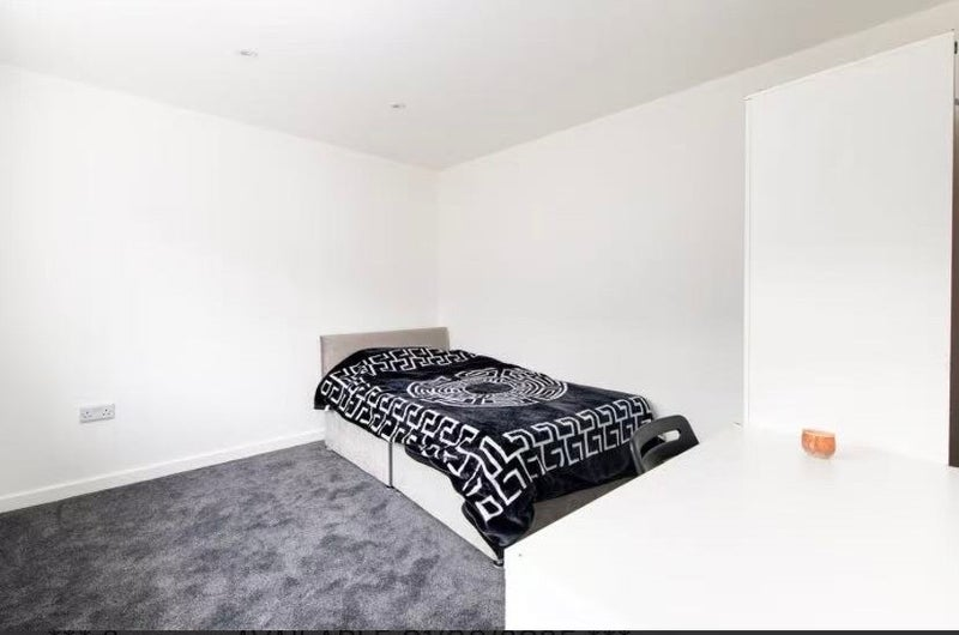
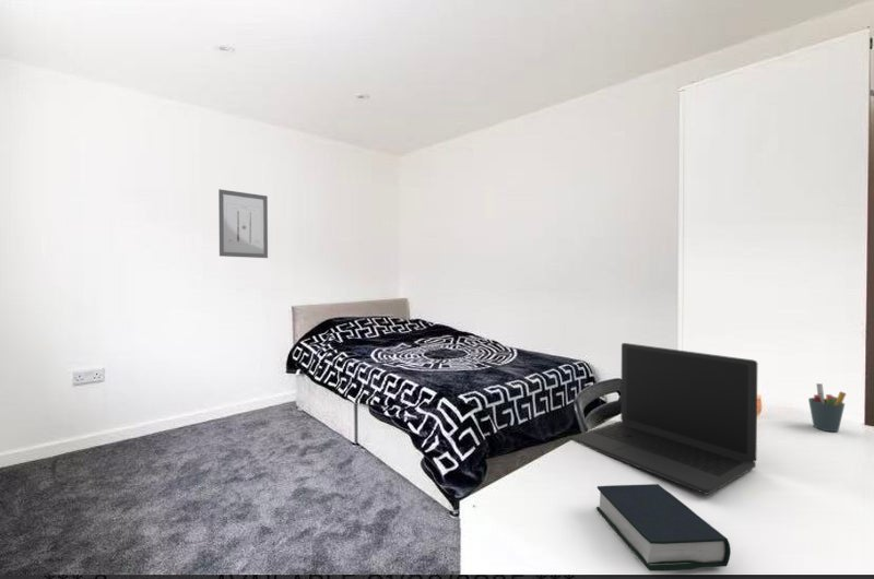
+ pen holder (826, 407)
+ wall art (244, 224)
+ book (656, 521)
+ laptop (656, 403)
